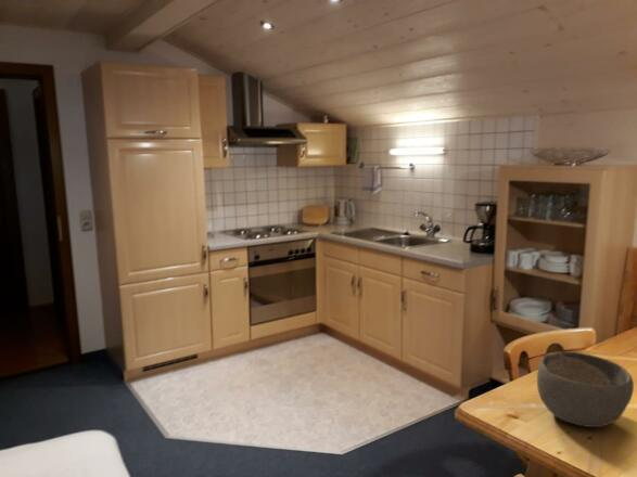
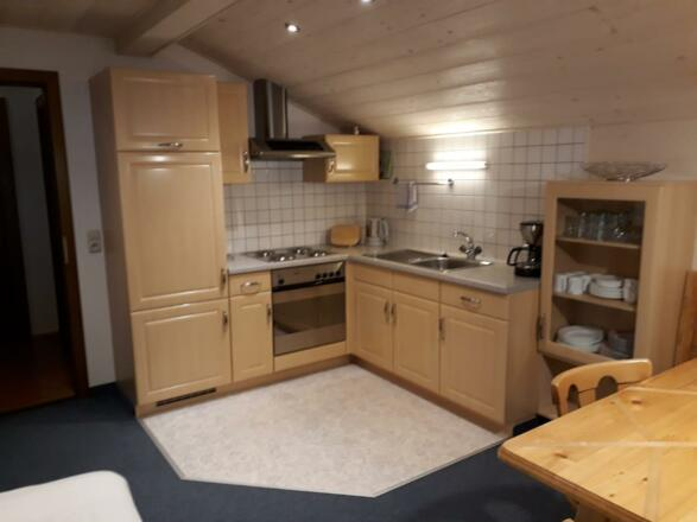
- bowl (582, 391)
